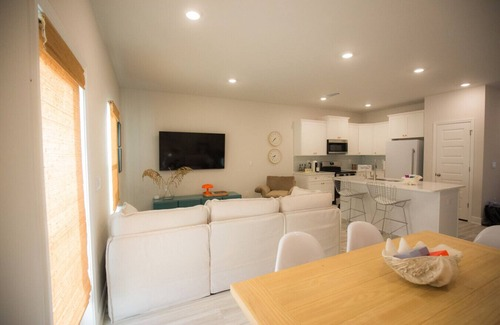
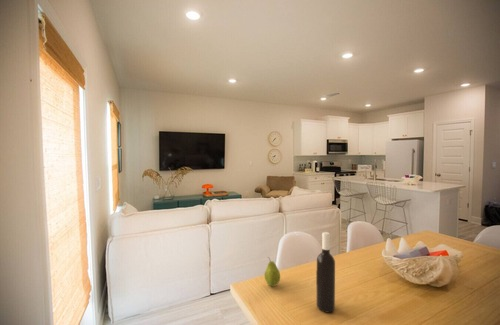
+ fruit (271, 272)
+ wine bottle (325, 270)
